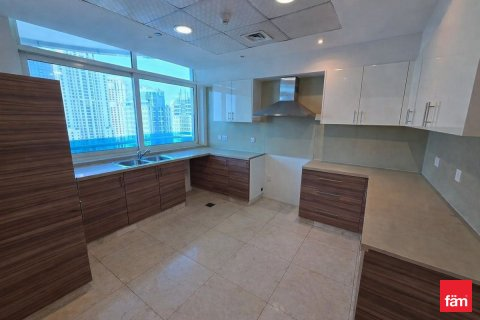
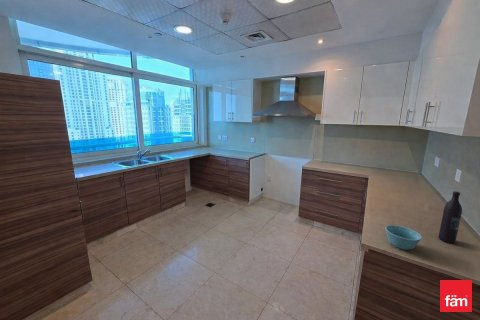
+ wine bottle (451, 216)
+ bowl (401, 238)
